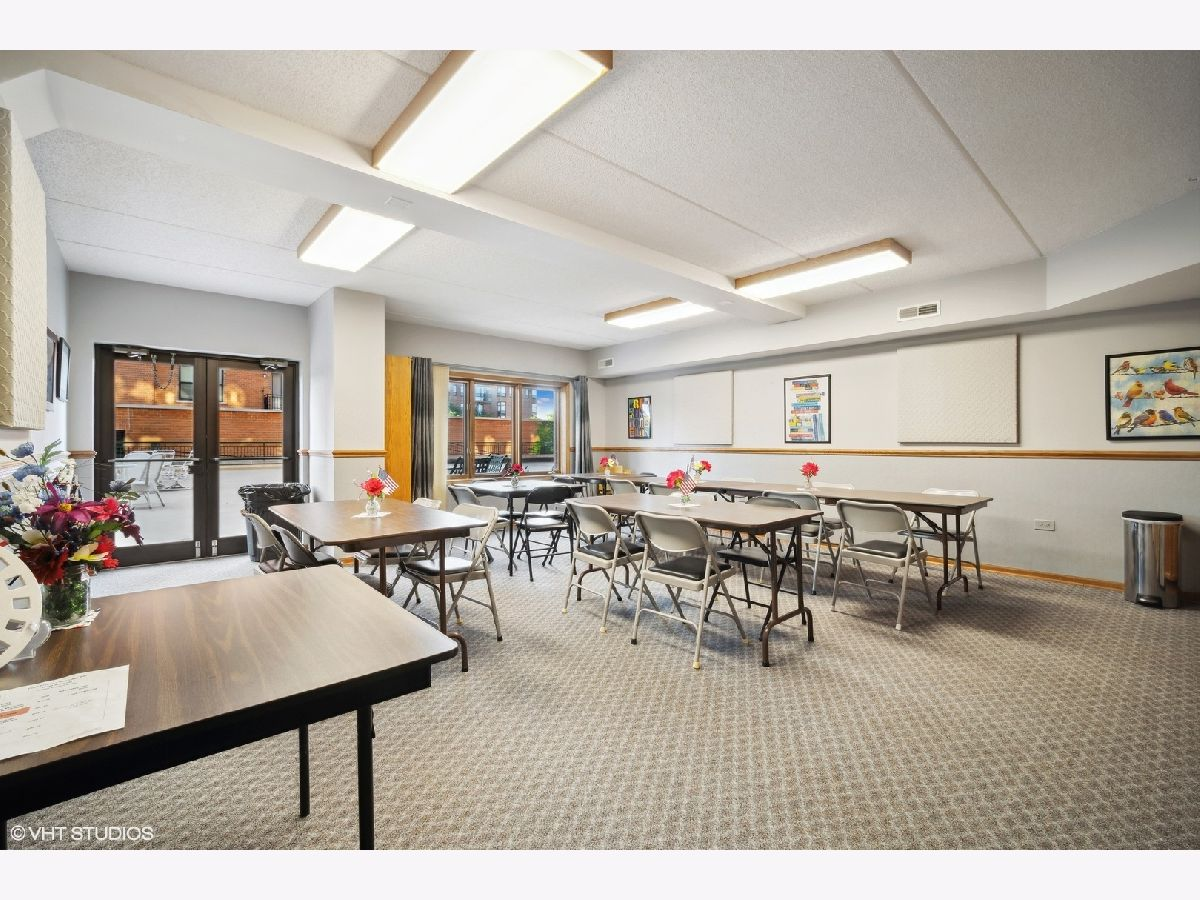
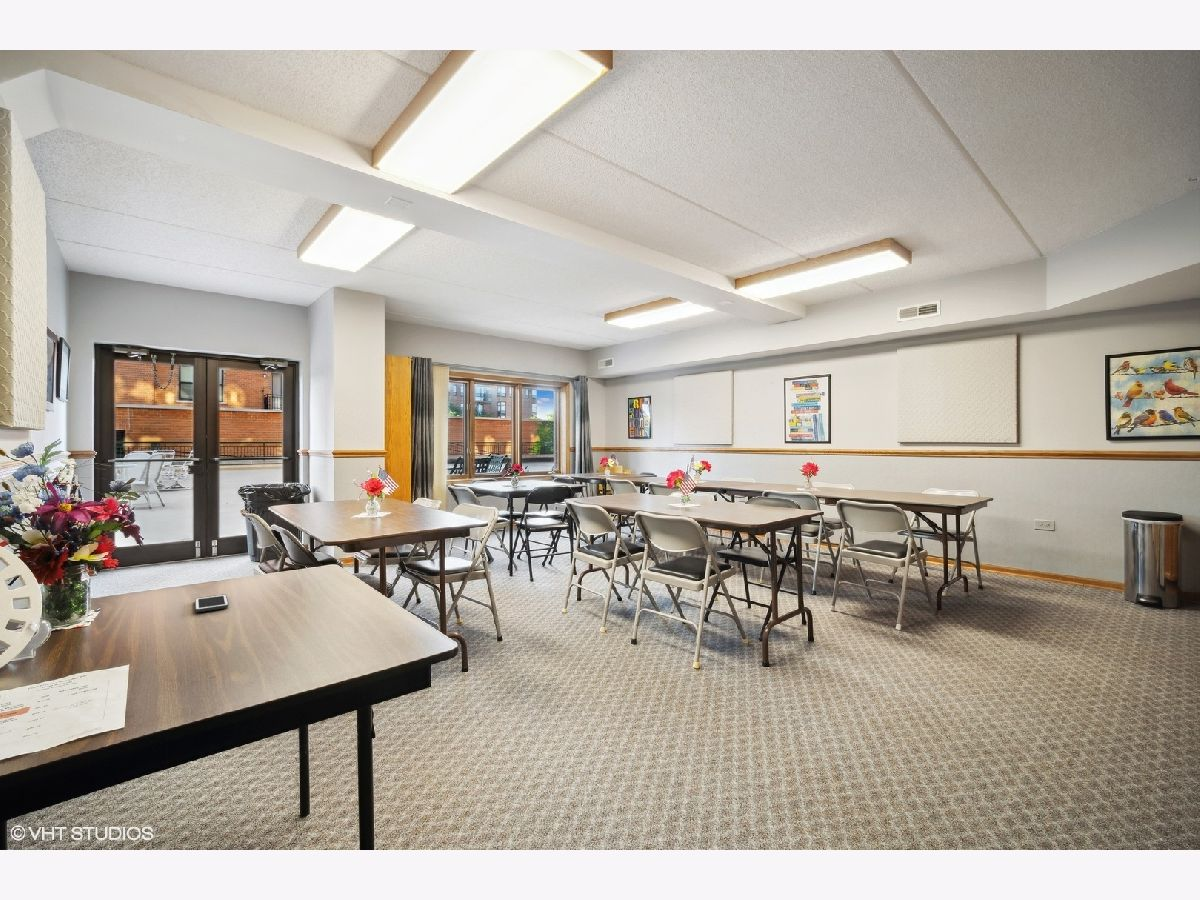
+ cell phone (211, 602)
